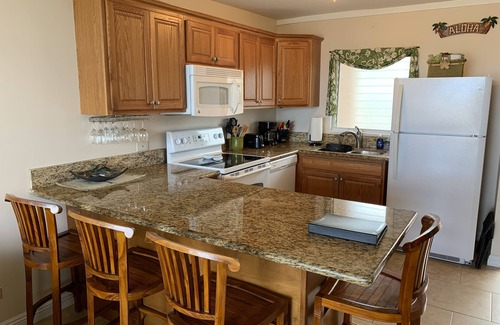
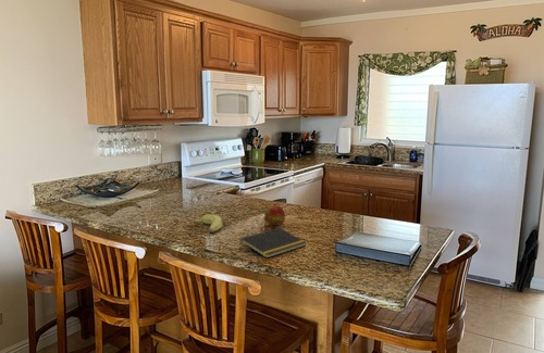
+ fruit (273, 215)
+ banana (207, 220)
+ notepad (273, 241)
